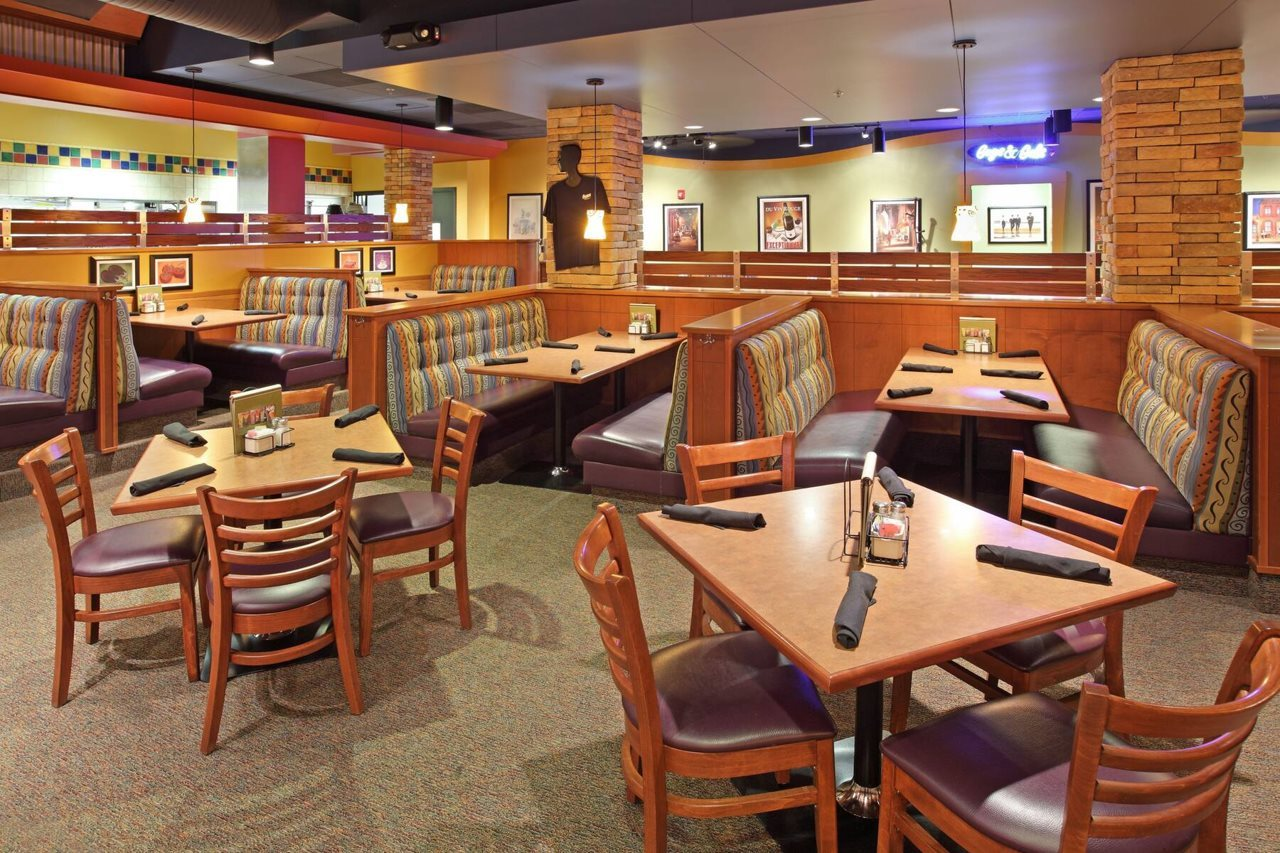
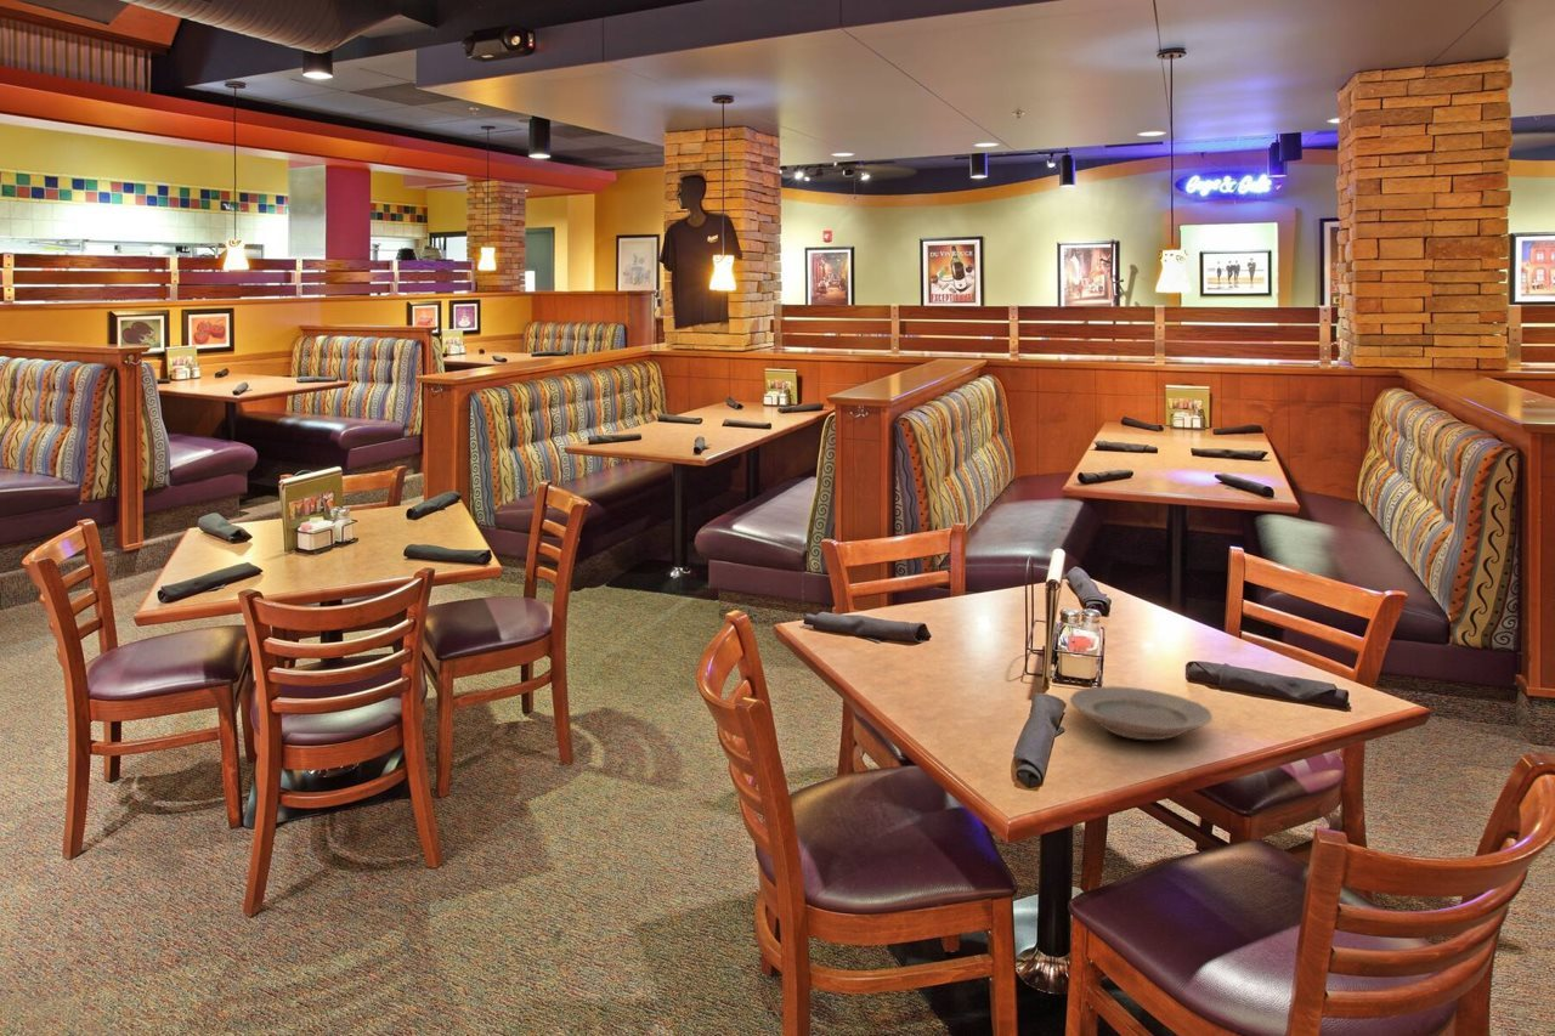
+ plate (1138, 717)
